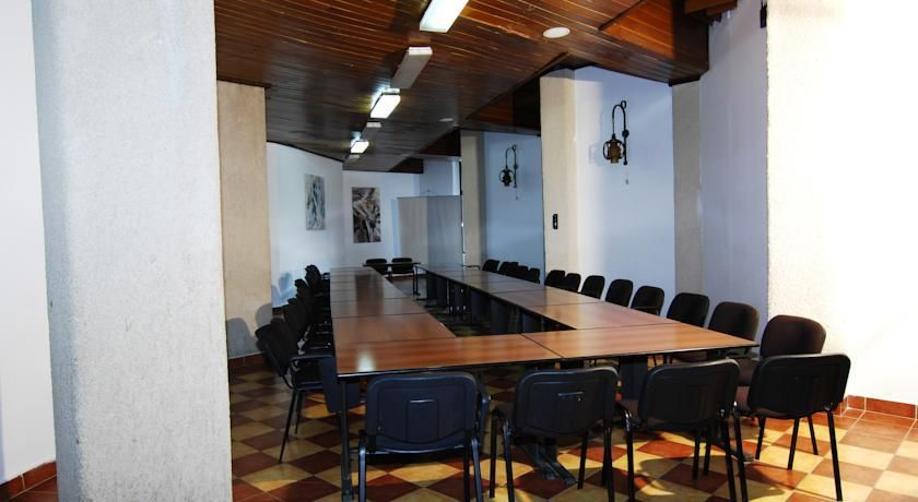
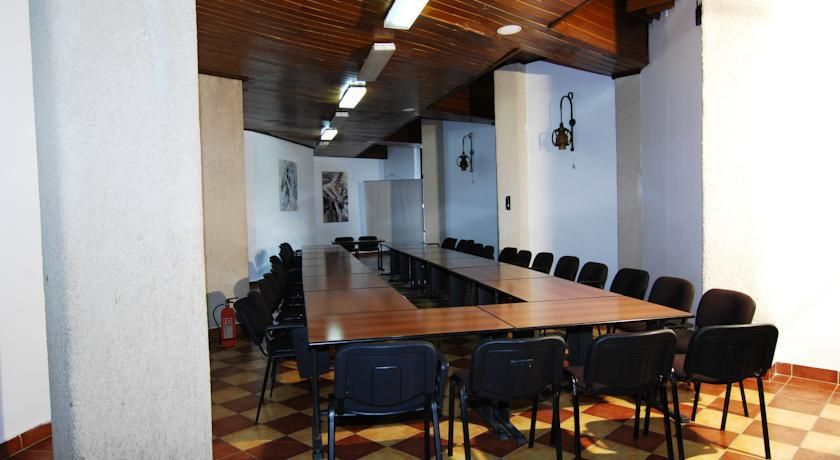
+ fire extinguisher (226, 322)
